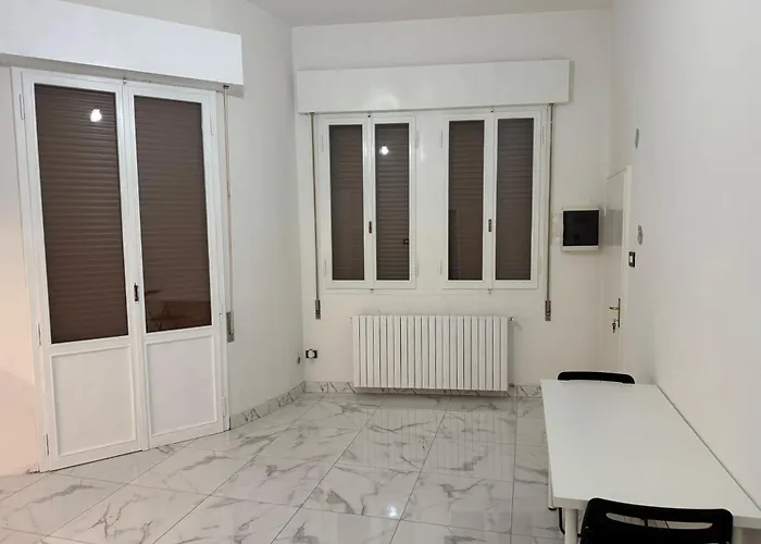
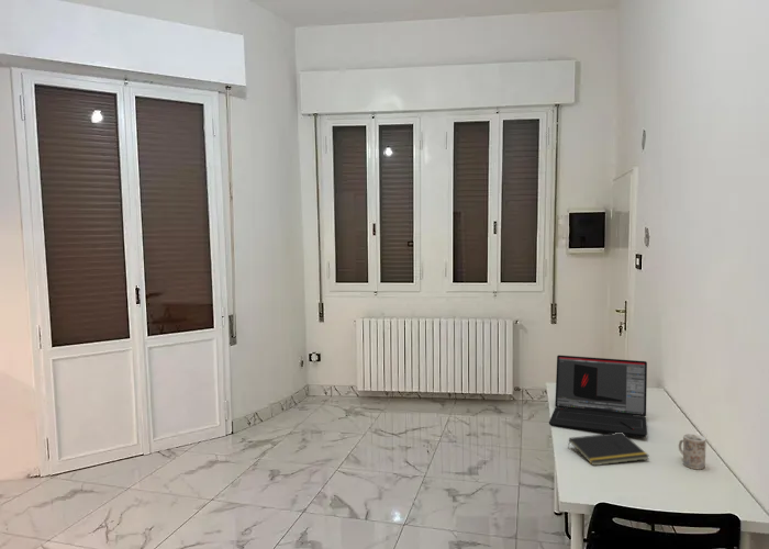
+ notepad (608, 448)
+ mug (691, 449)
+ laptop (598, 393)
